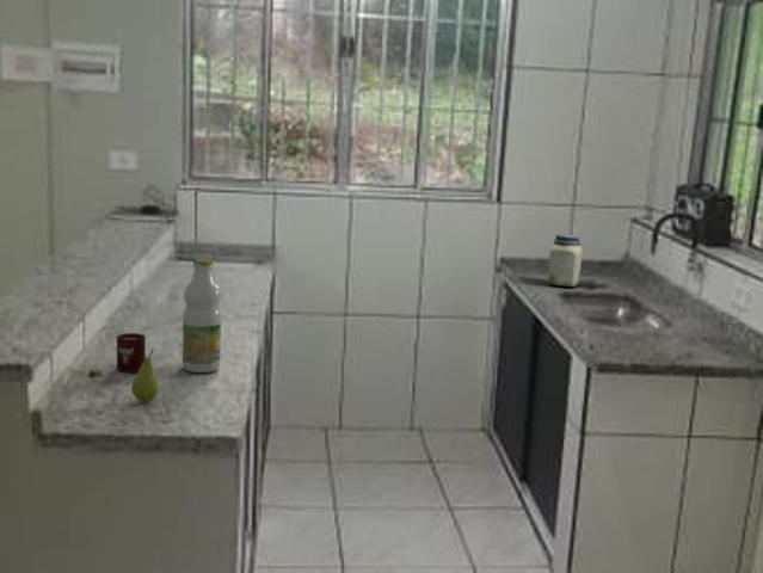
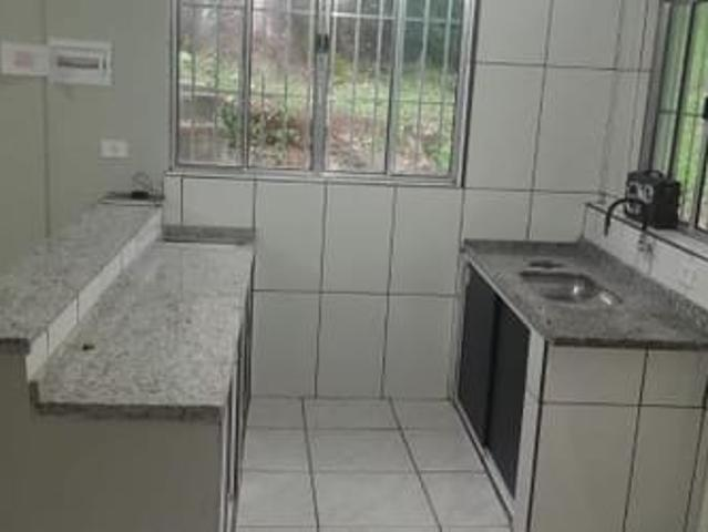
- jar (565, 259)
- fruit (144, 376)
- bottle (202, 314)
- cup (131, 350)
